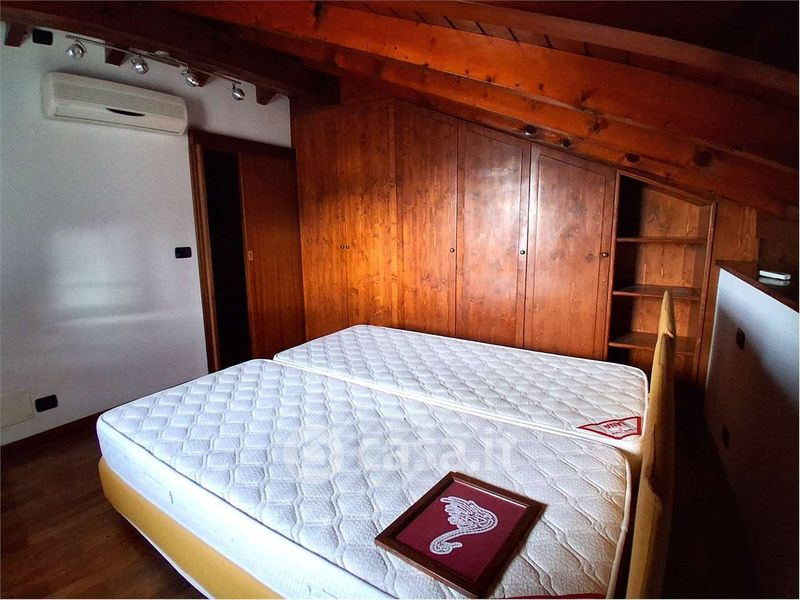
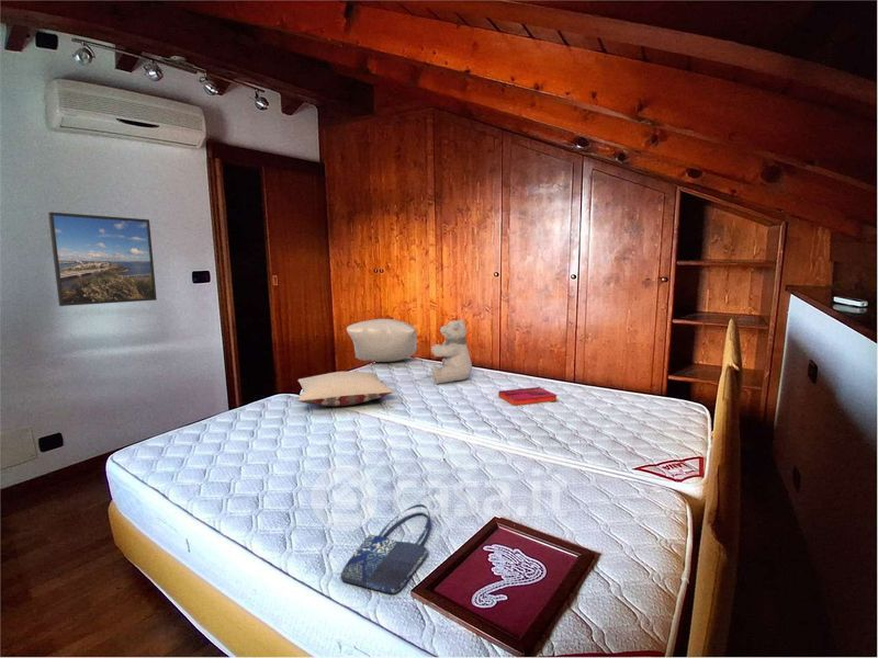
+ pillow (383, 340)
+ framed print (106, 260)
+ shopping bag (397, 542)
+ teddy bear (446, 350)
+ hardback book (527, 396)
+ pillow (342, 385)
